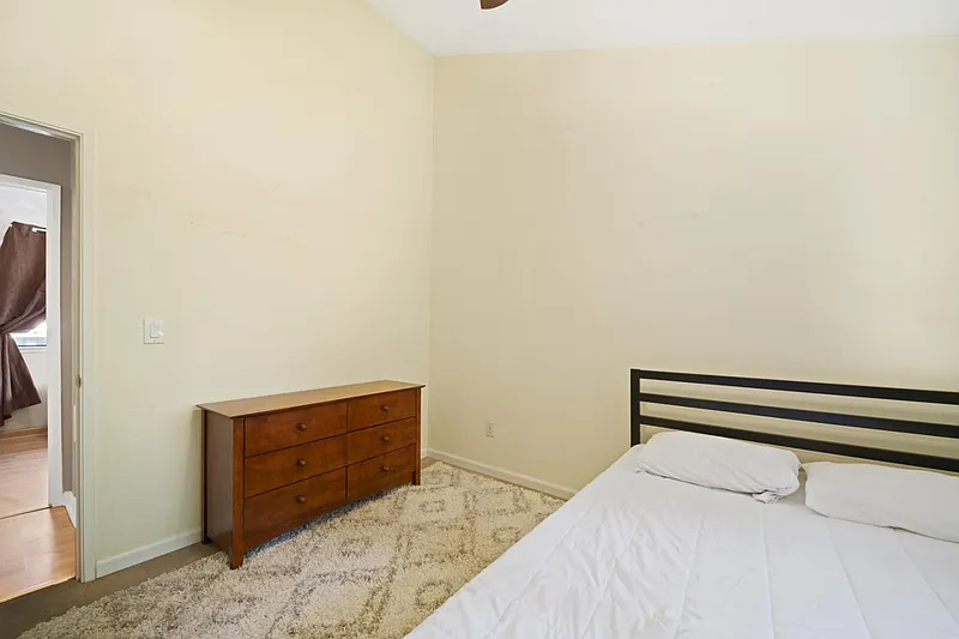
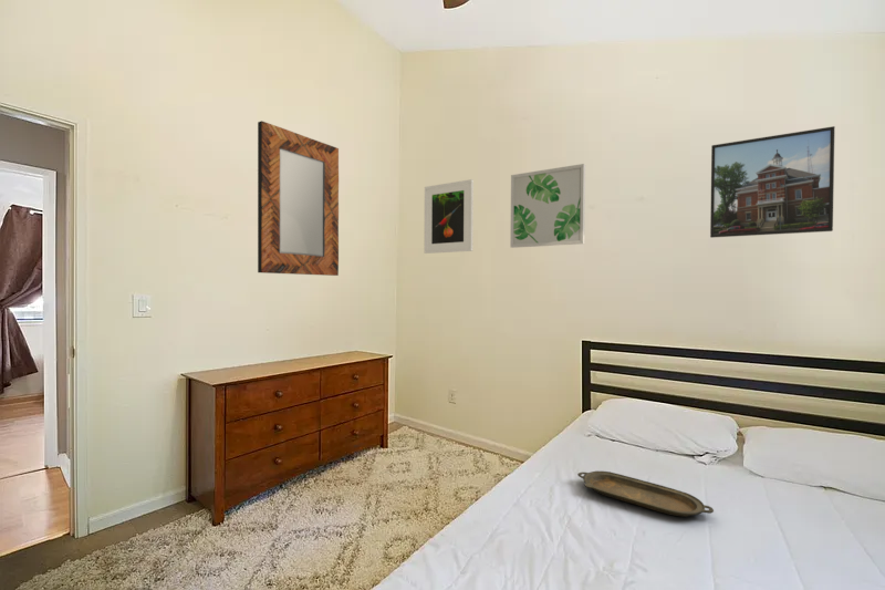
+ serving tray (639, 493)
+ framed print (447, 217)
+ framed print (768, 185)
+ wall art (545, 207)
+ home mirror (301, 205)
